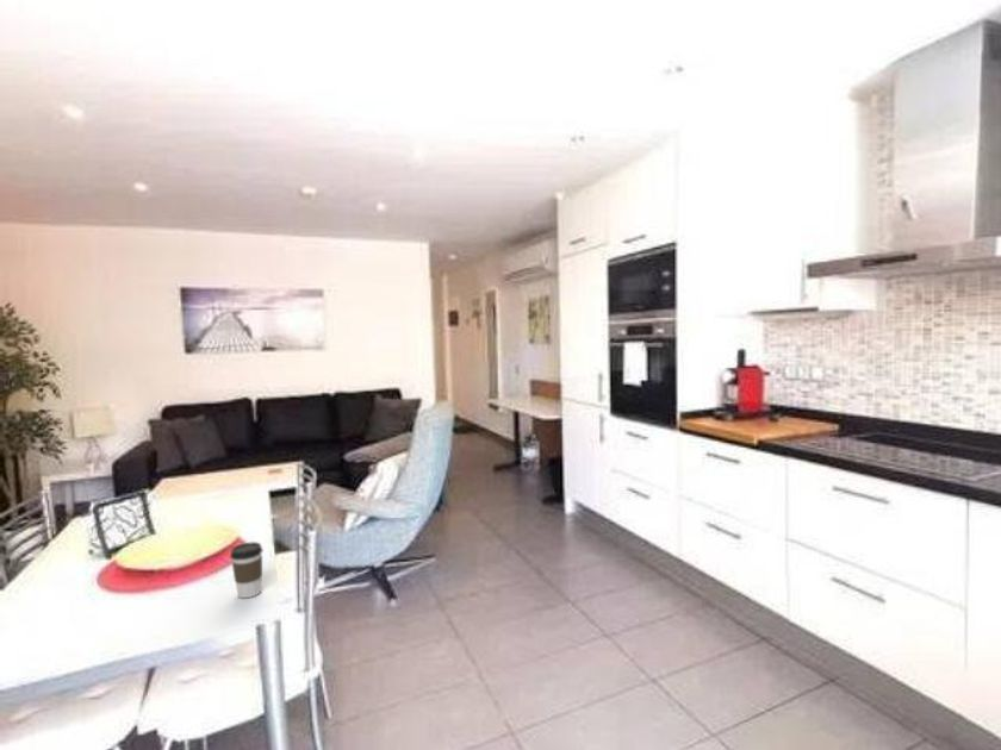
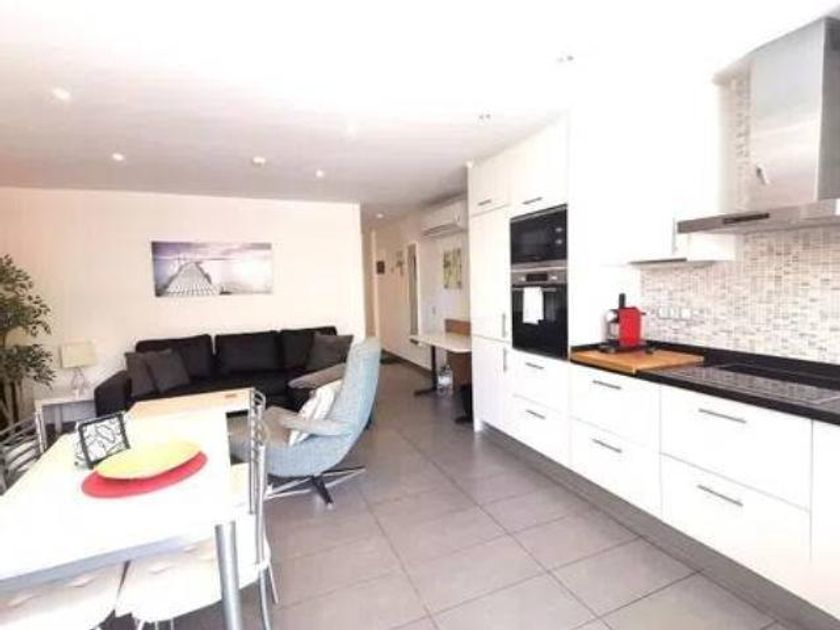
- coffee cup (248, 569)
